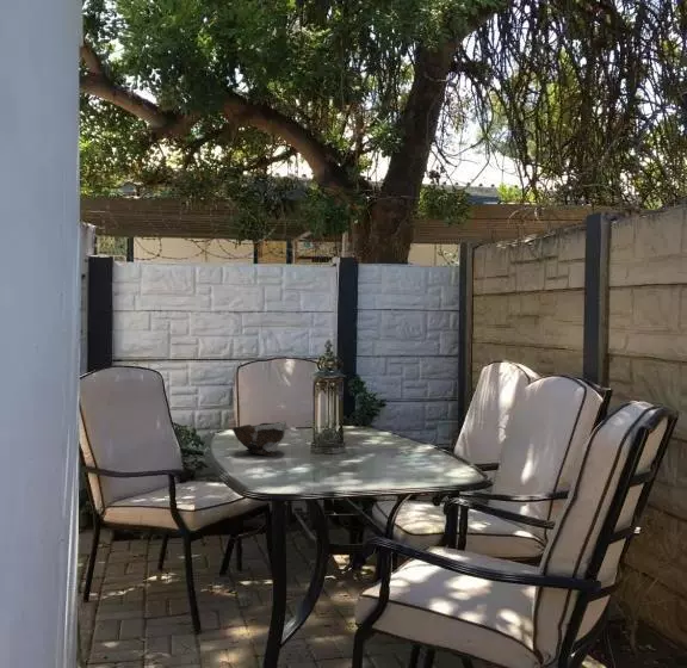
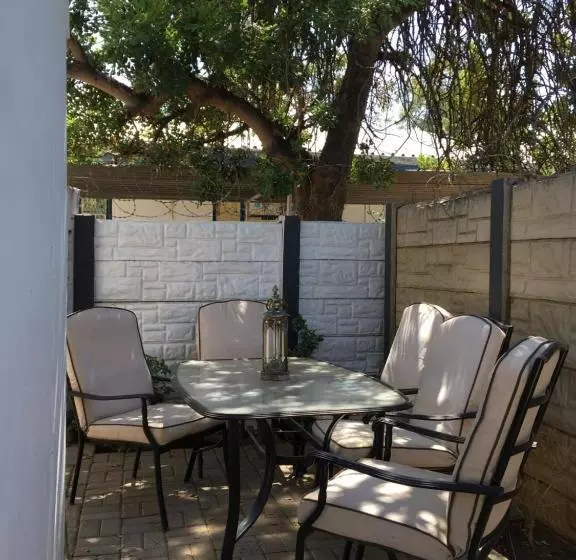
- bowl (260, 435)
